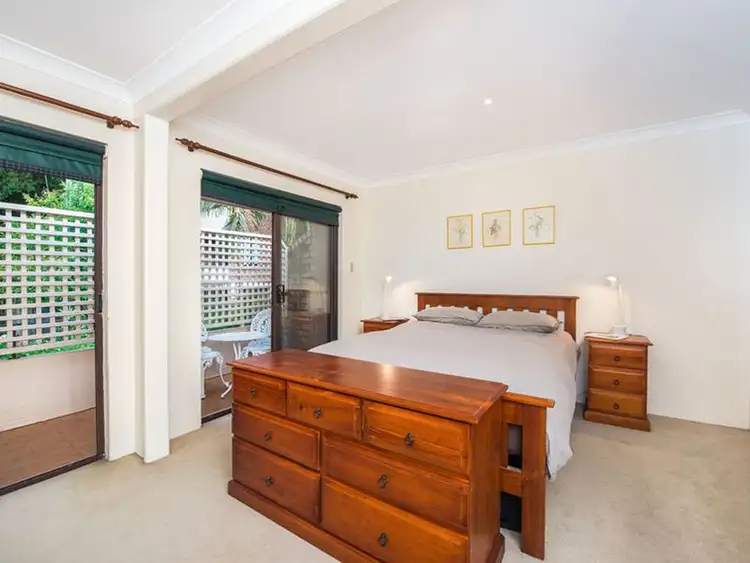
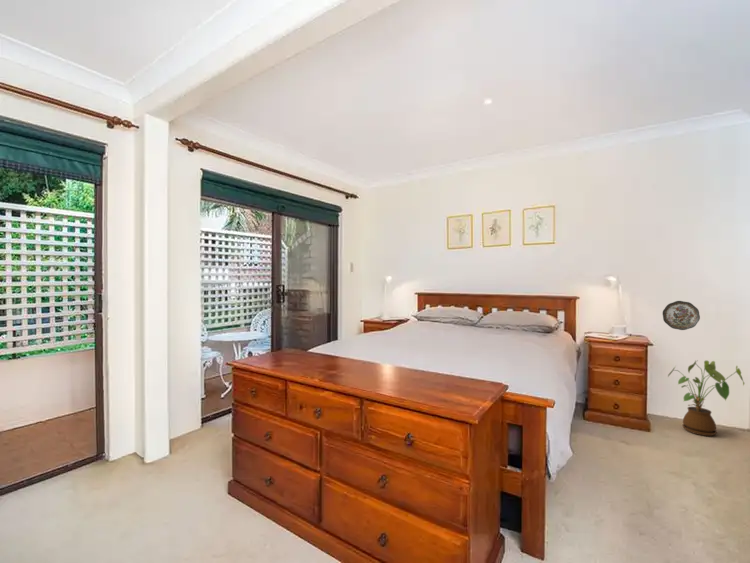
+ house plant (704, 397)
+ decorative plate (680, 315)
